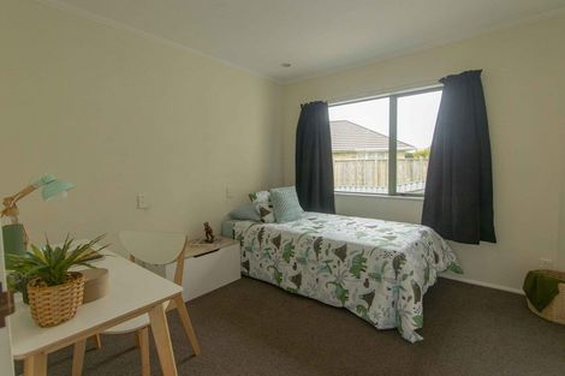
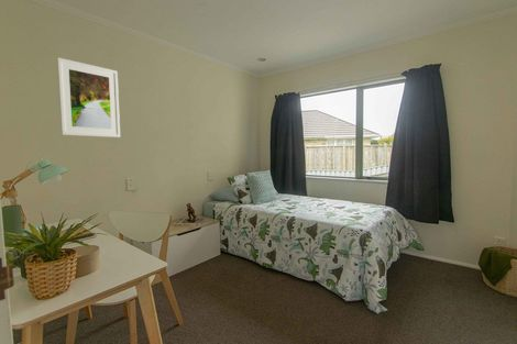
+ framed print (90, 100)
